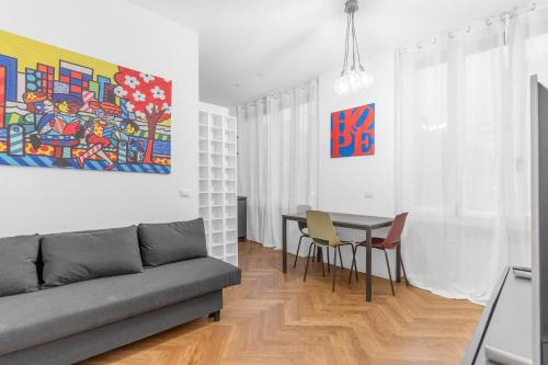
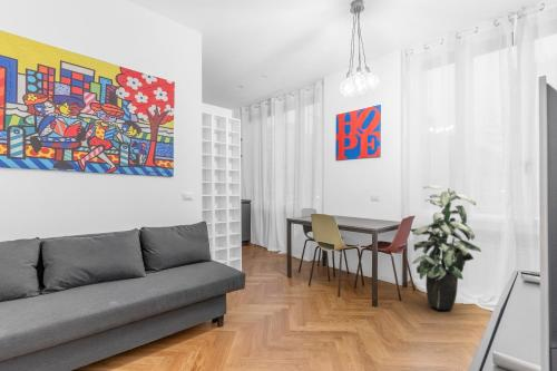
+ indoor plant (440, 245)
